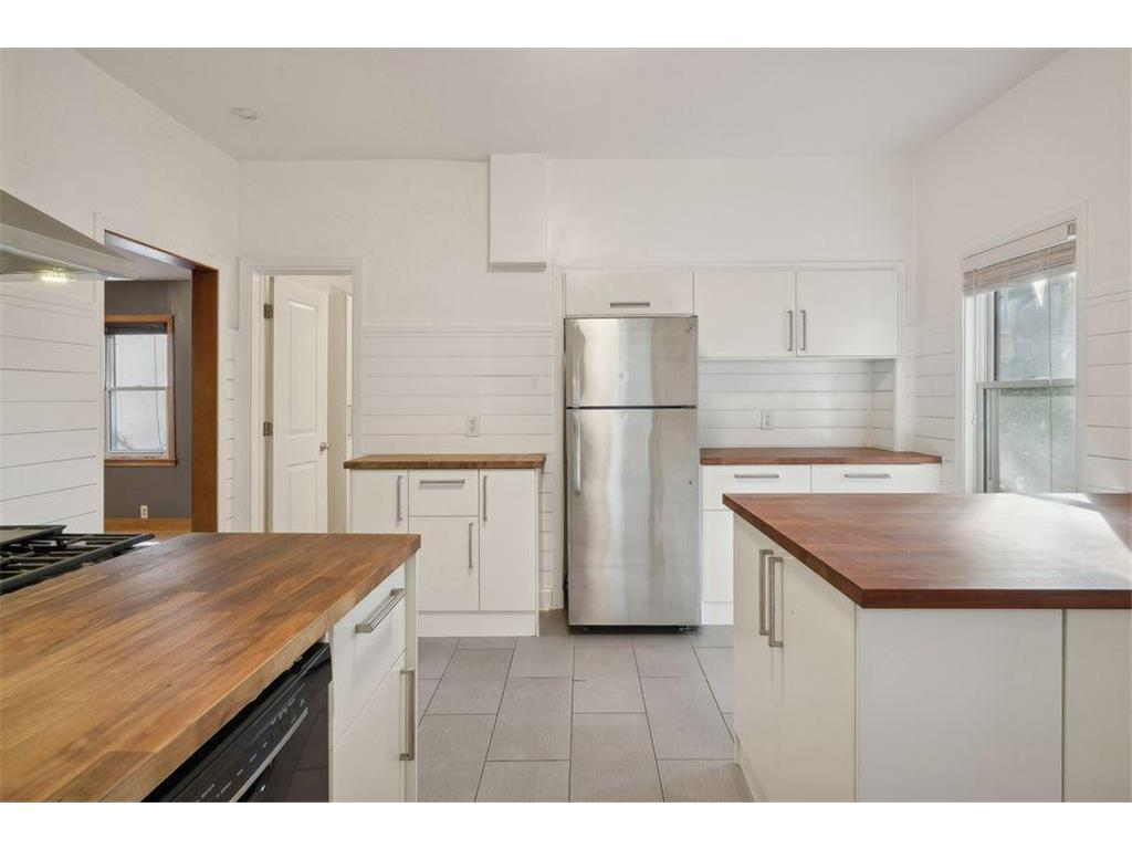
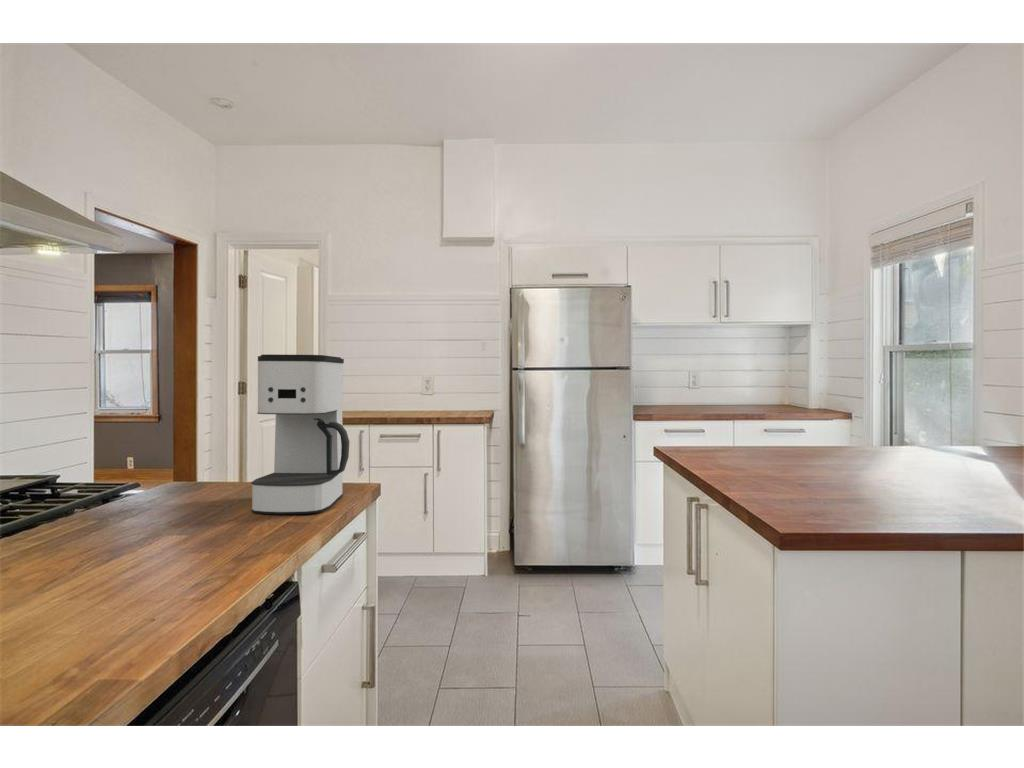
+ coffee maker (305, 430)
